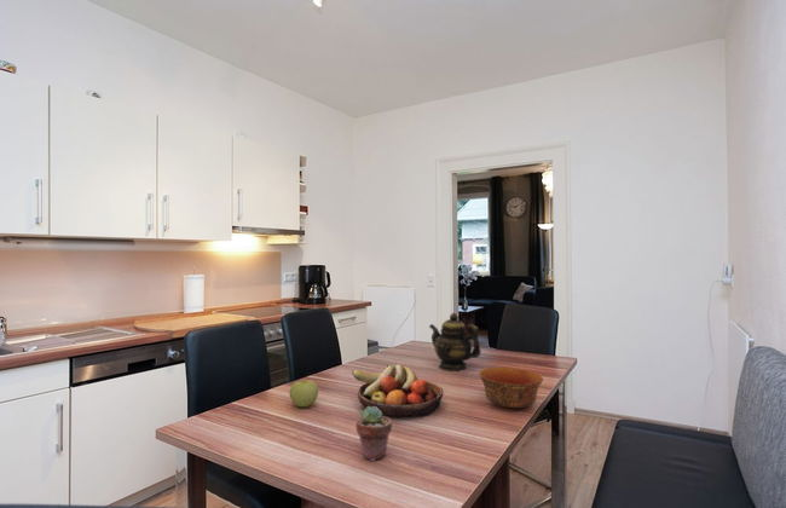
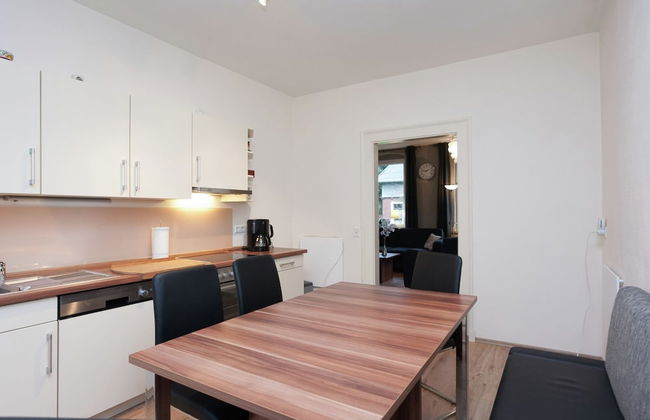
- teapot (453, 340)
- apple (304, 393)
- bowl (510, 388)
- potted succulent (374, 431)
- fruit bowl (399, 386)
